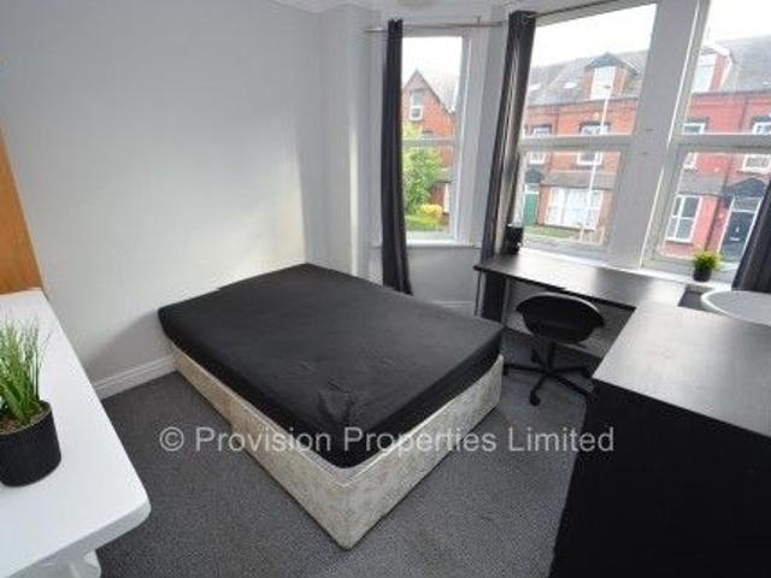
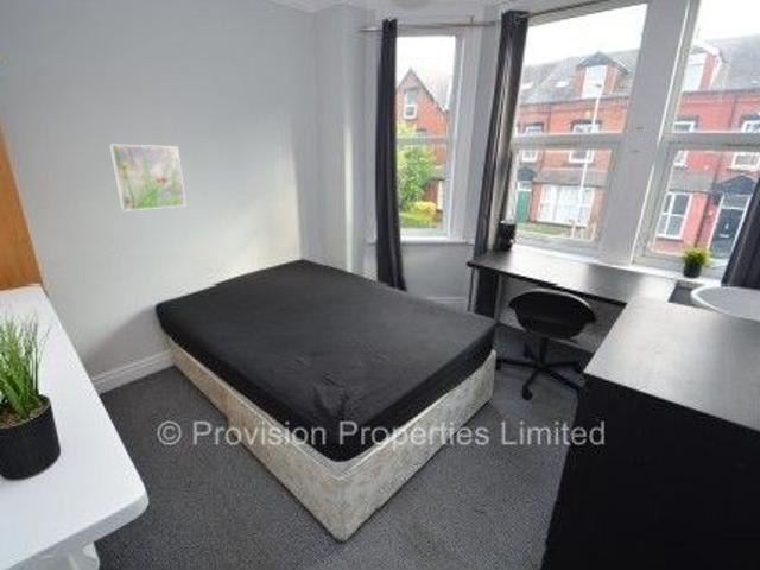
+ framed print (150, 177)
